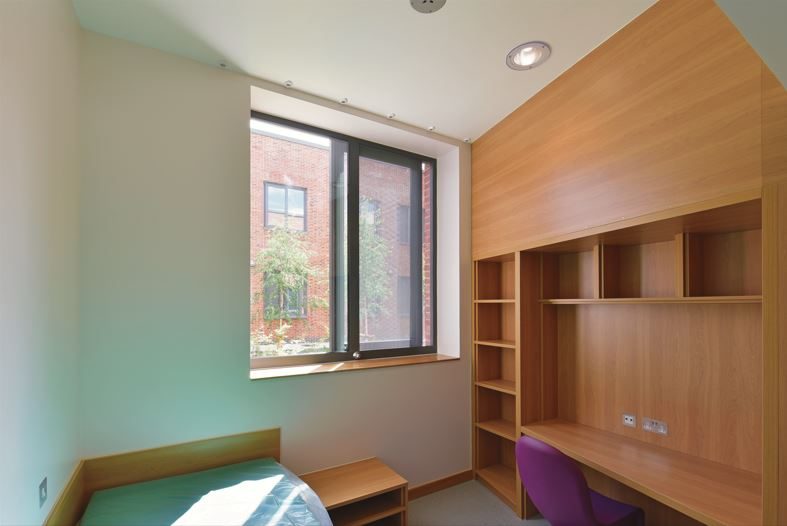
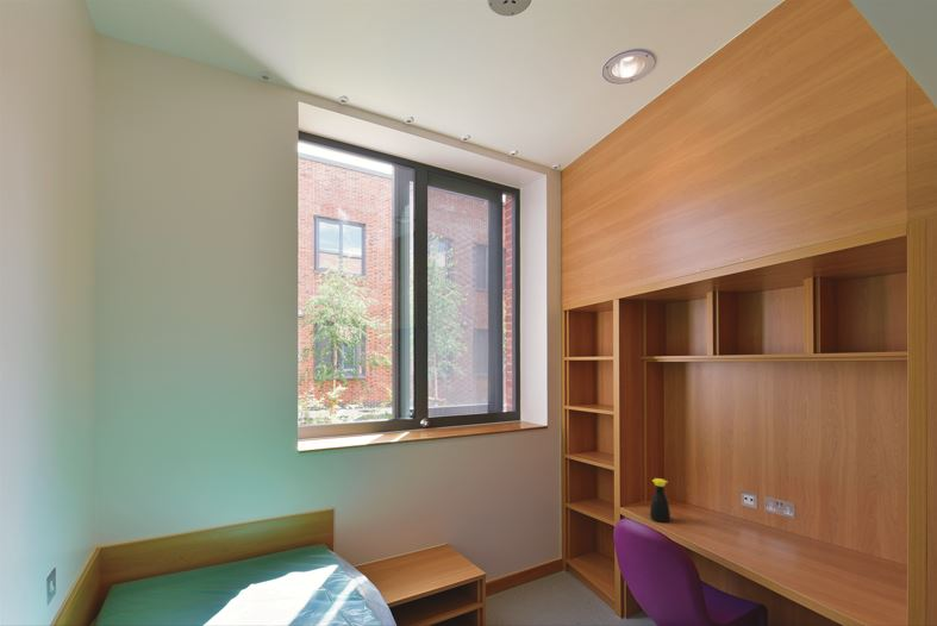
+ bottle (660, 499)
